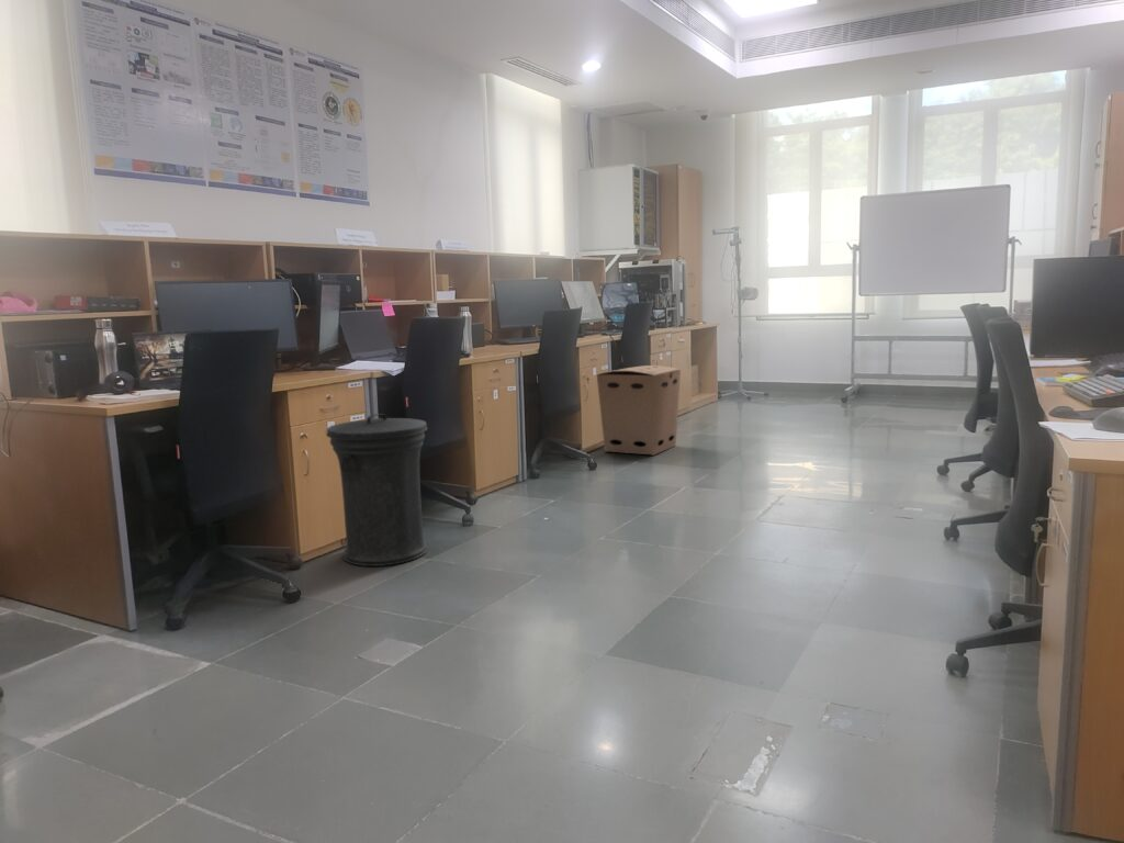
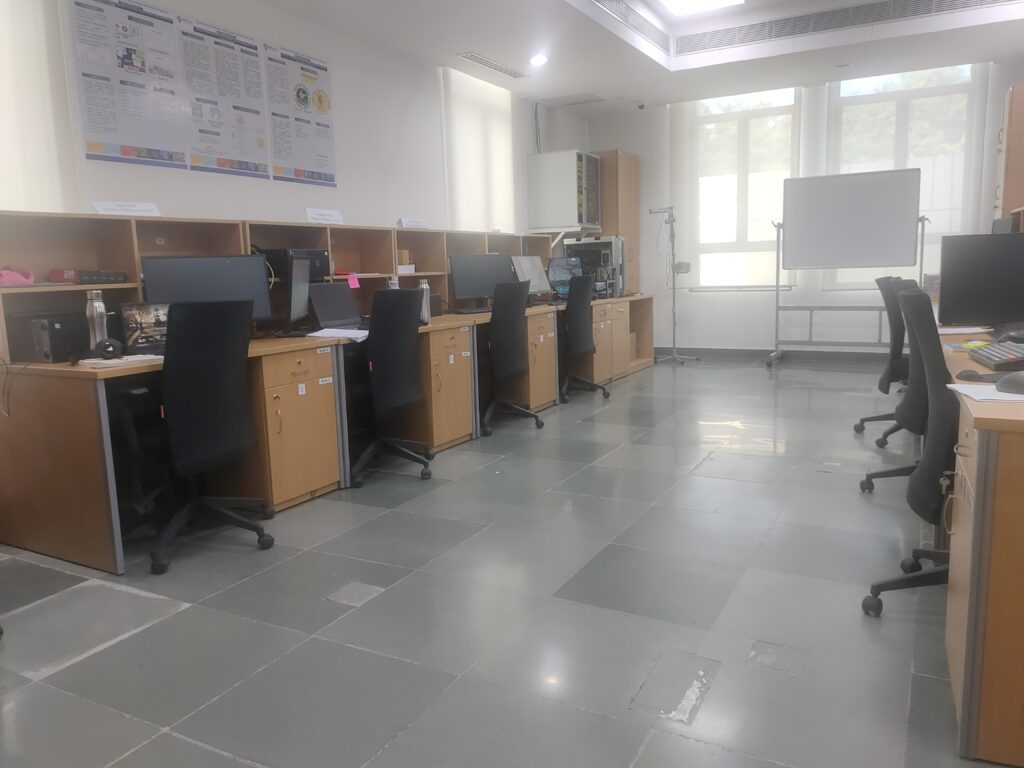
- trash can (381, 484)
- cardboard box (641, 408)
